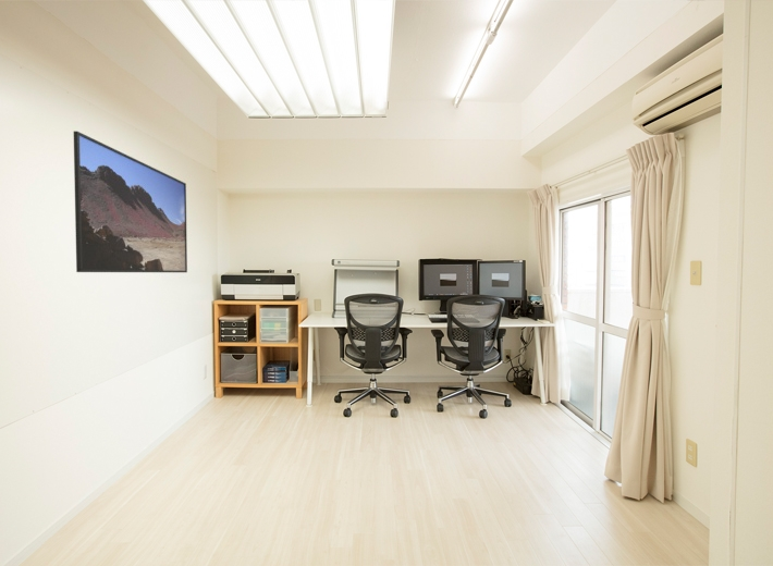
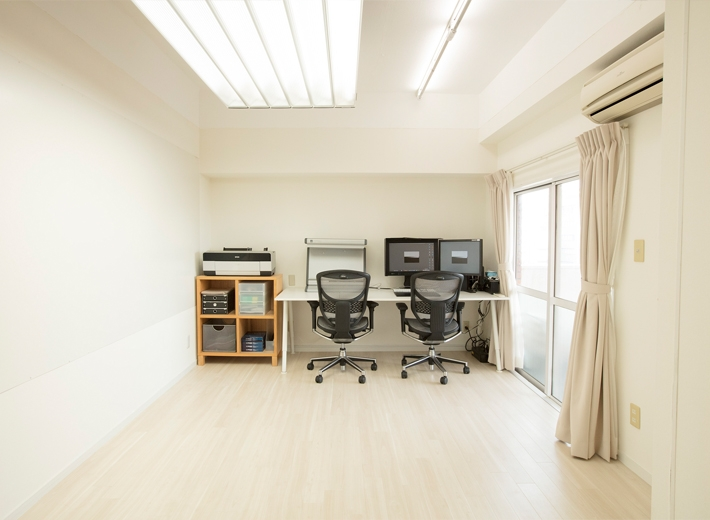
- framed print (143, 218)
